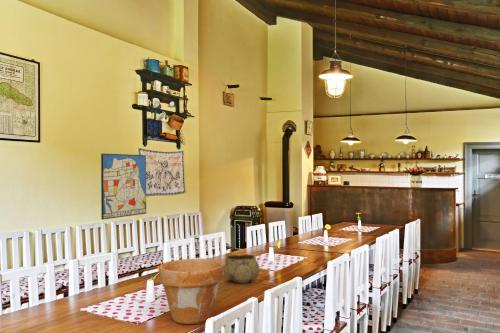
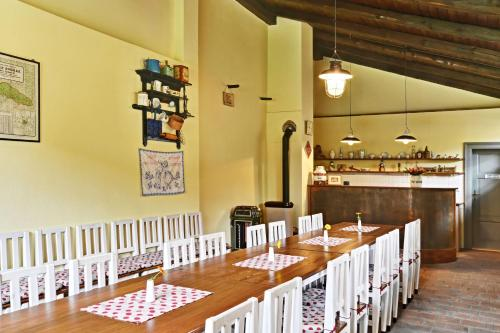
- flower pot (191, 291)
- wall art (125, 185)
- decorative bowl (241, 269)
